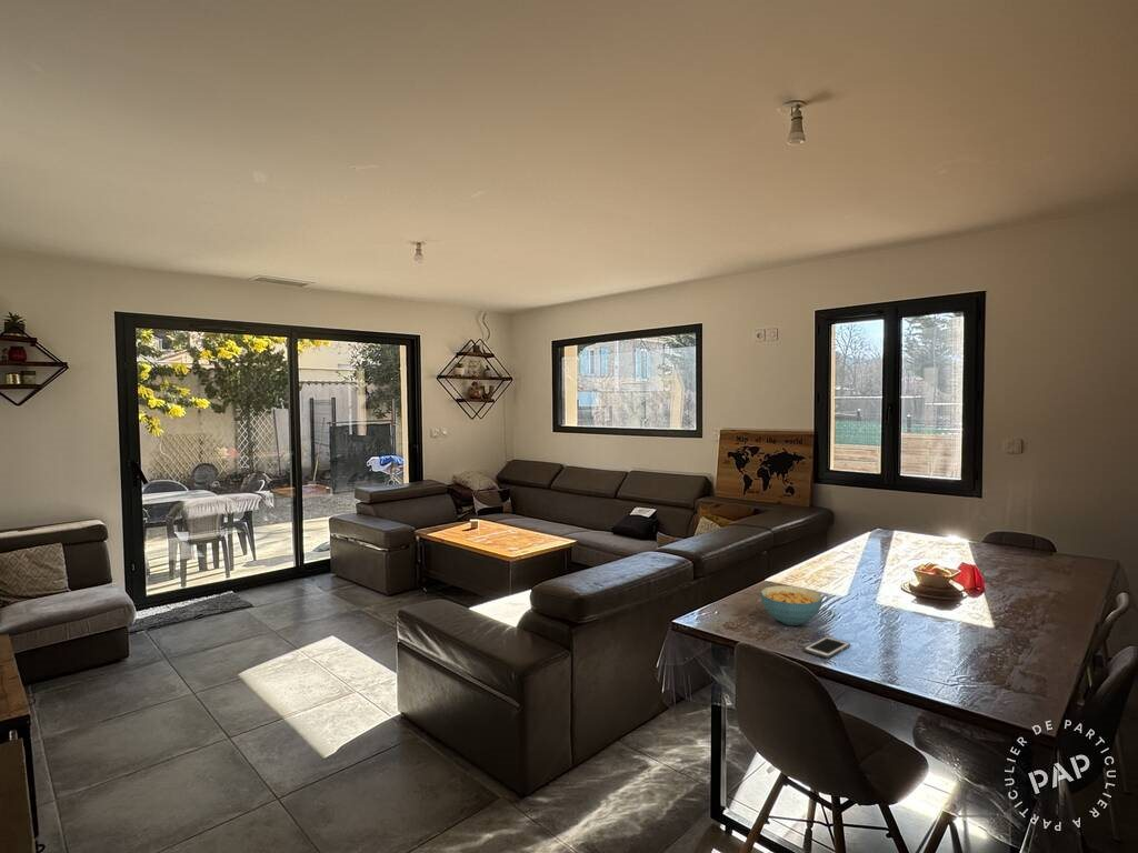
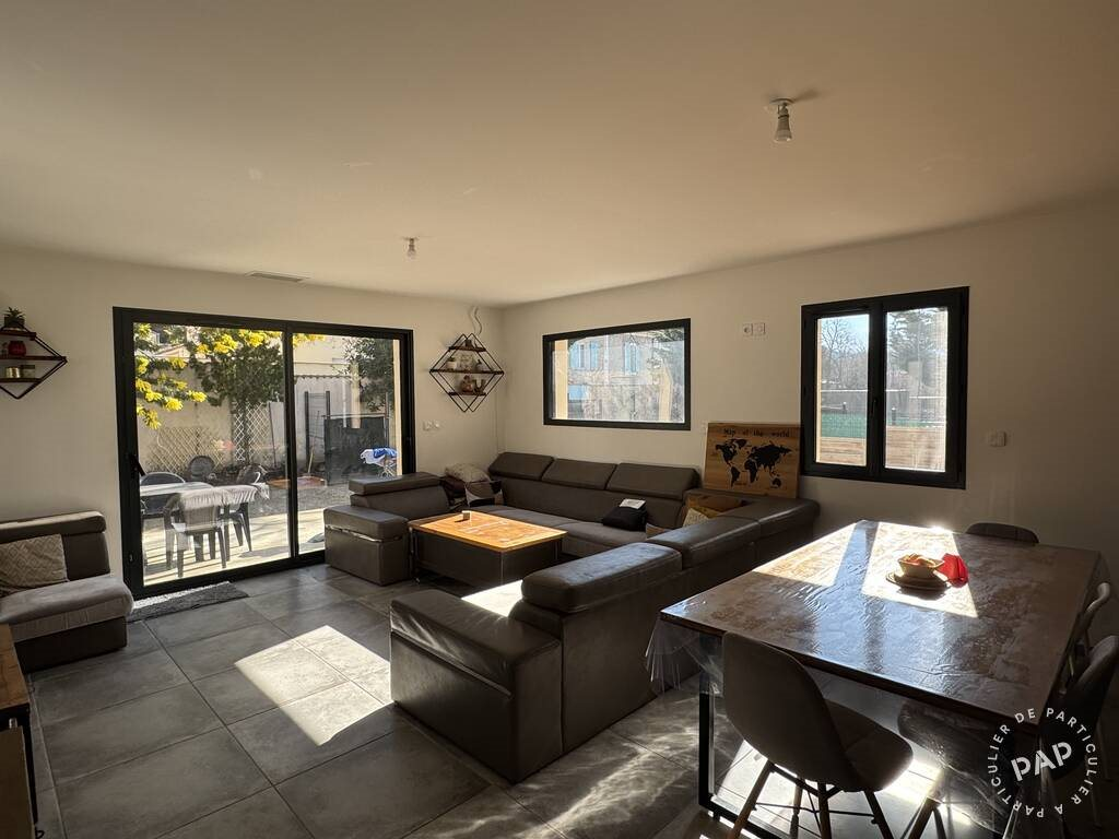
- cell phone (827, 646)
- cereal bowl (790, 608)
